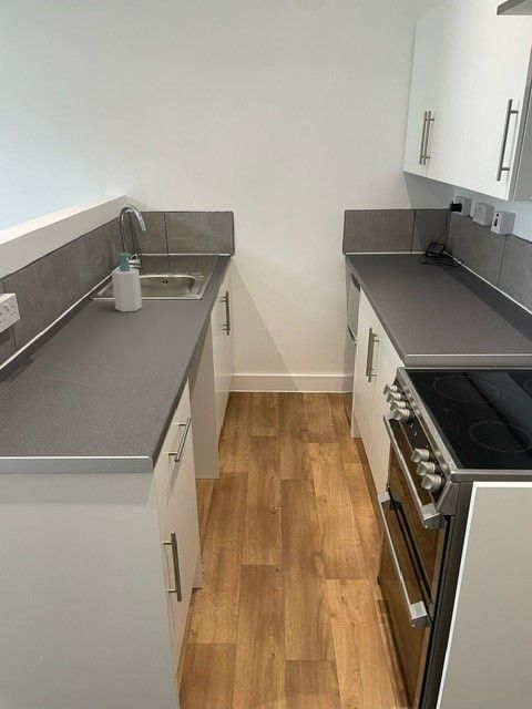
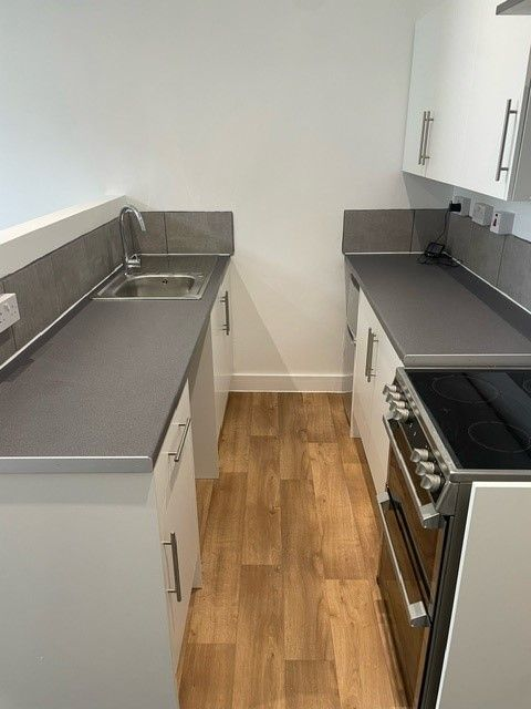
- soap bottle (125, 281)
